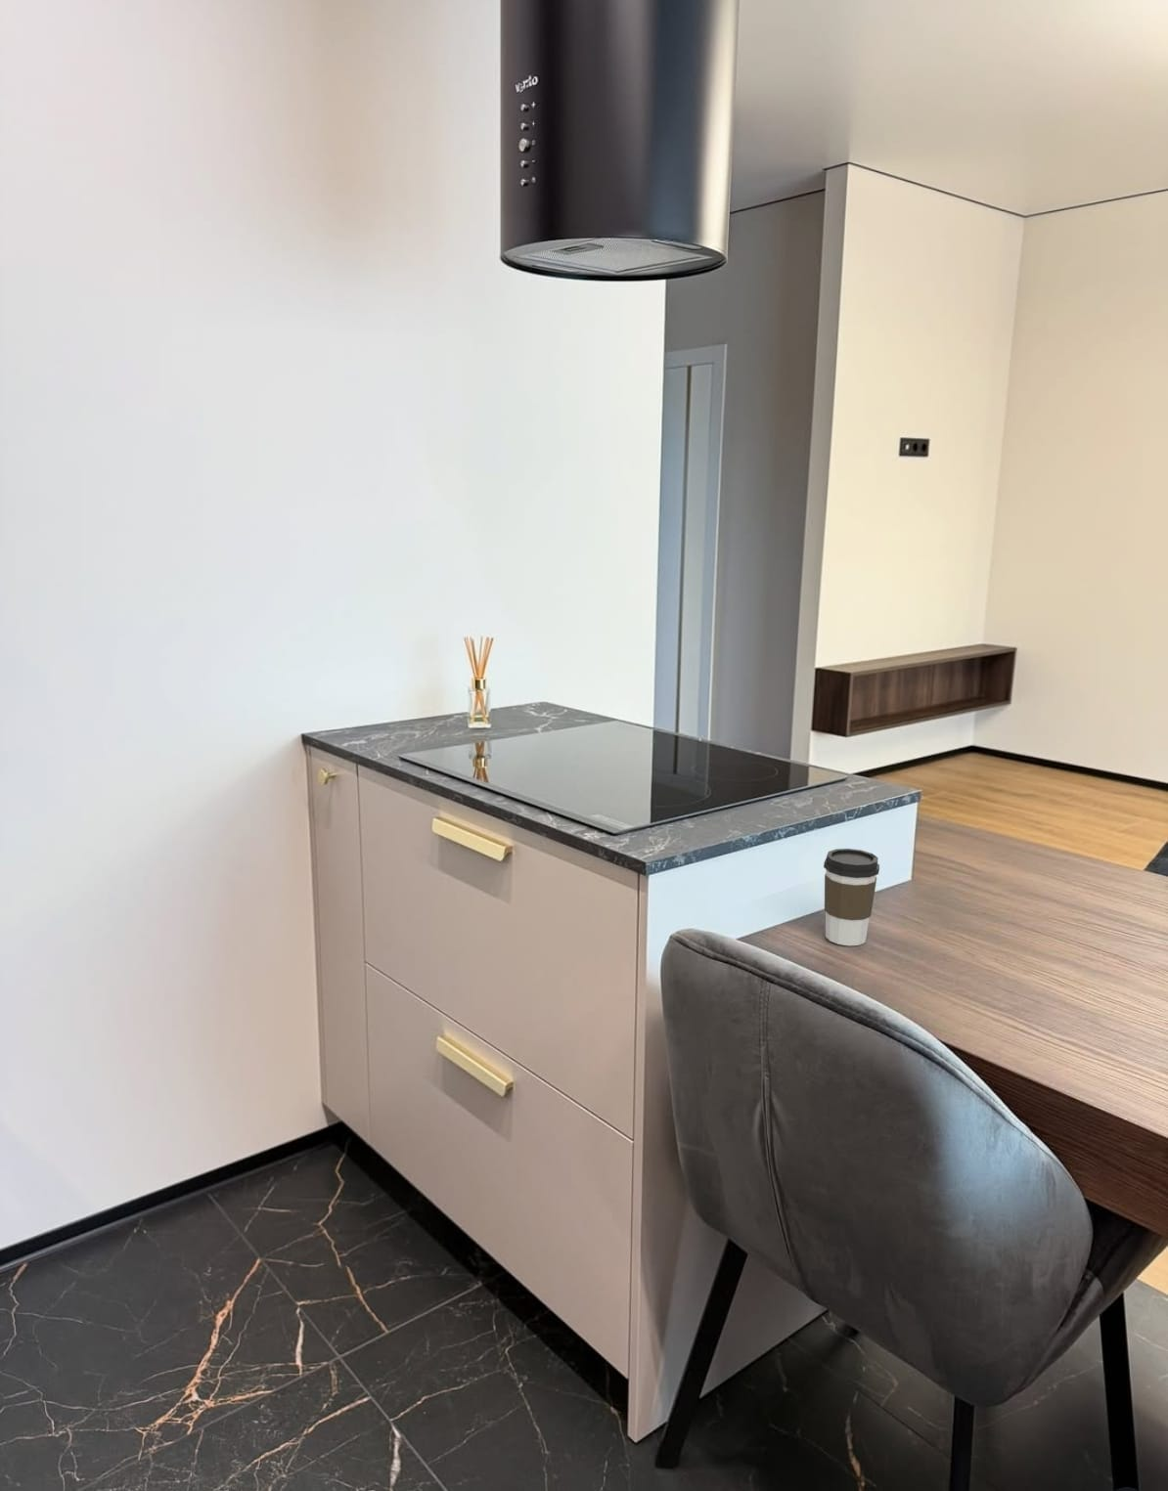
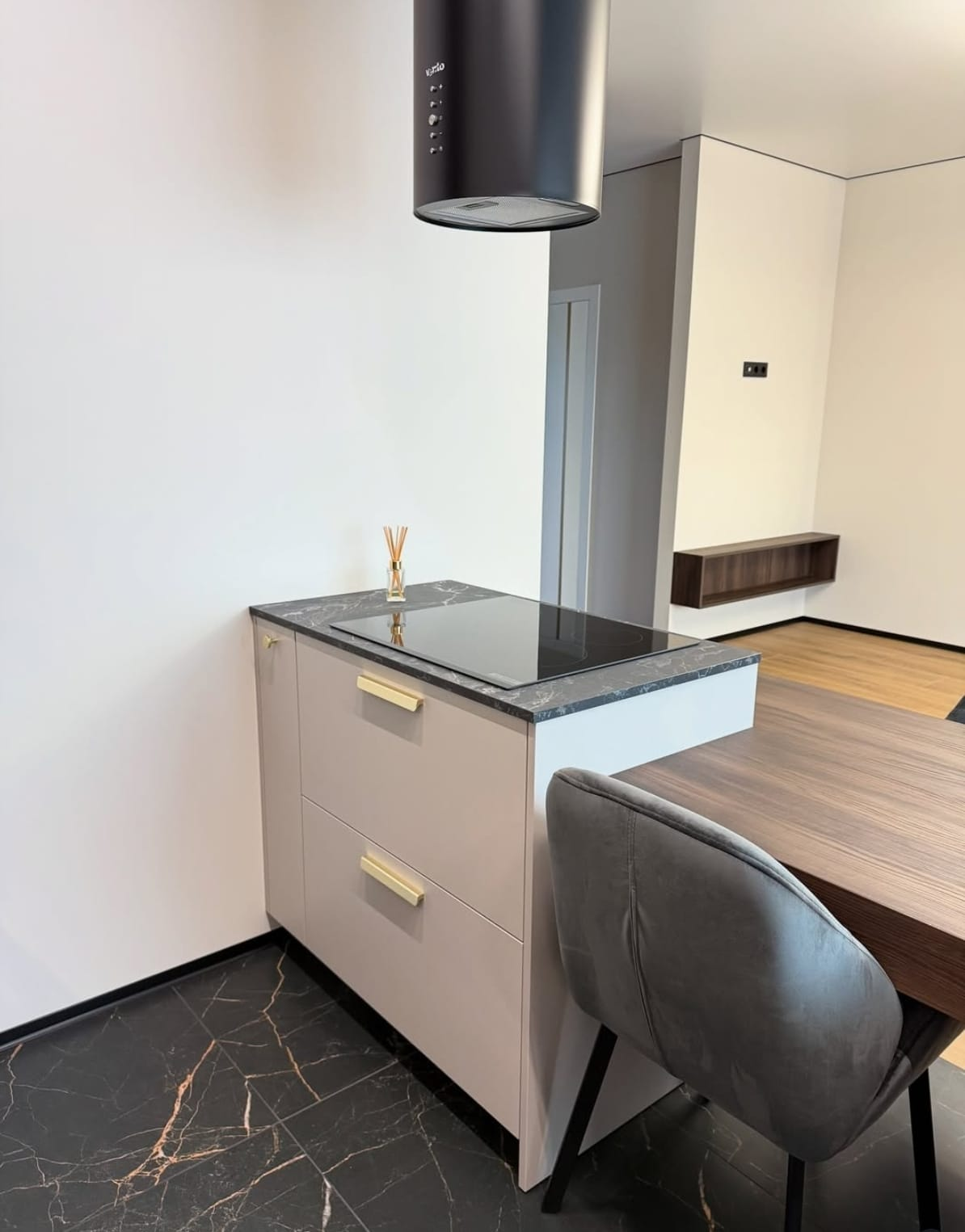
- coffee cup (848, 897)
